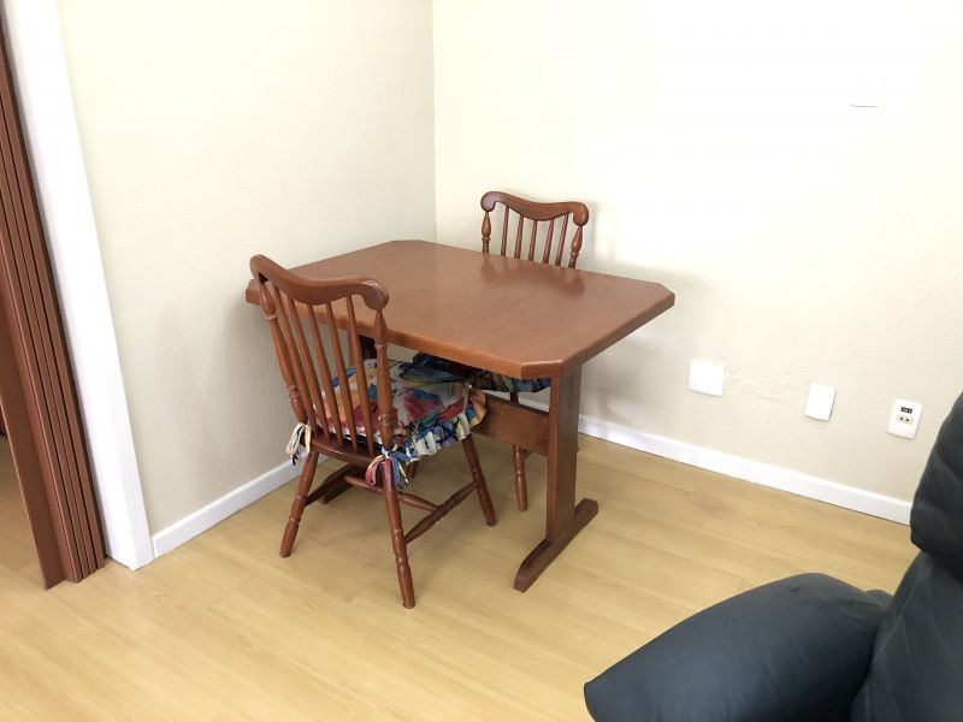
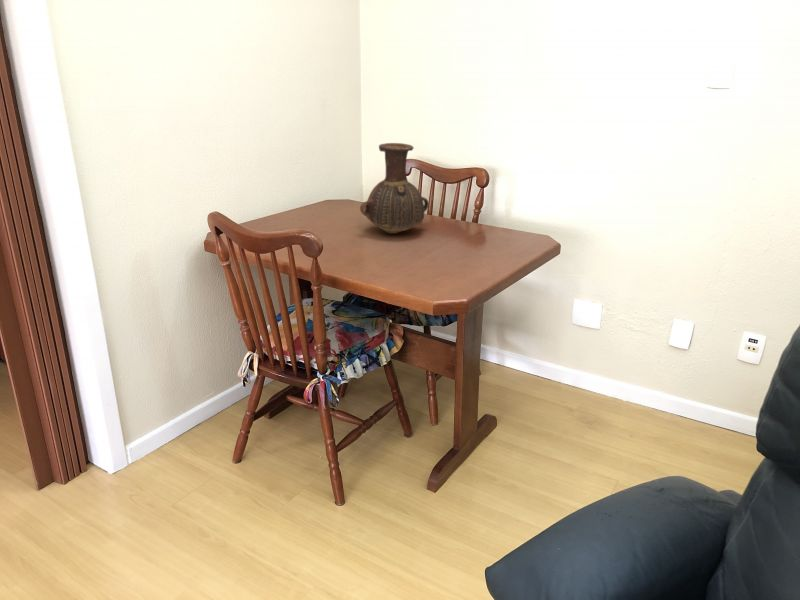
+ vase (394, 190)
